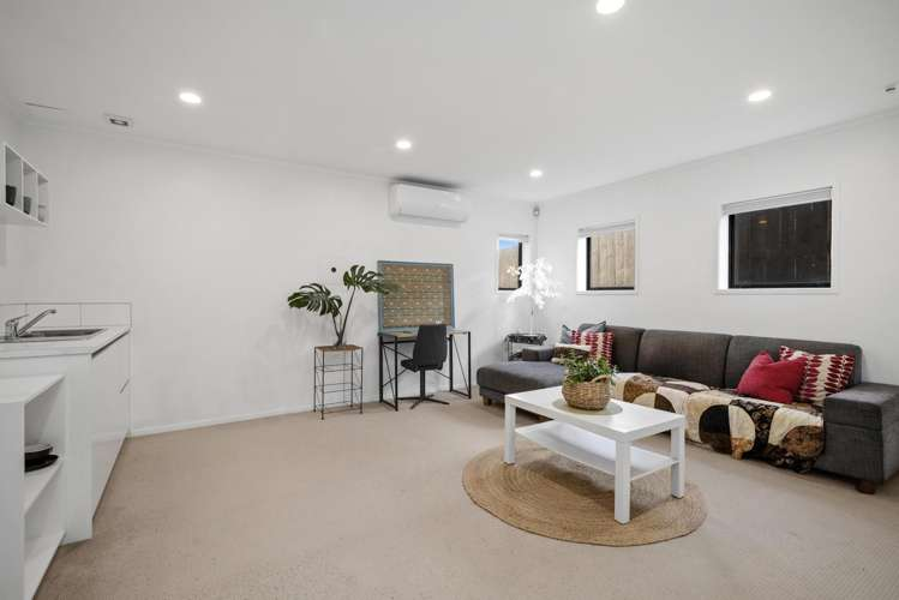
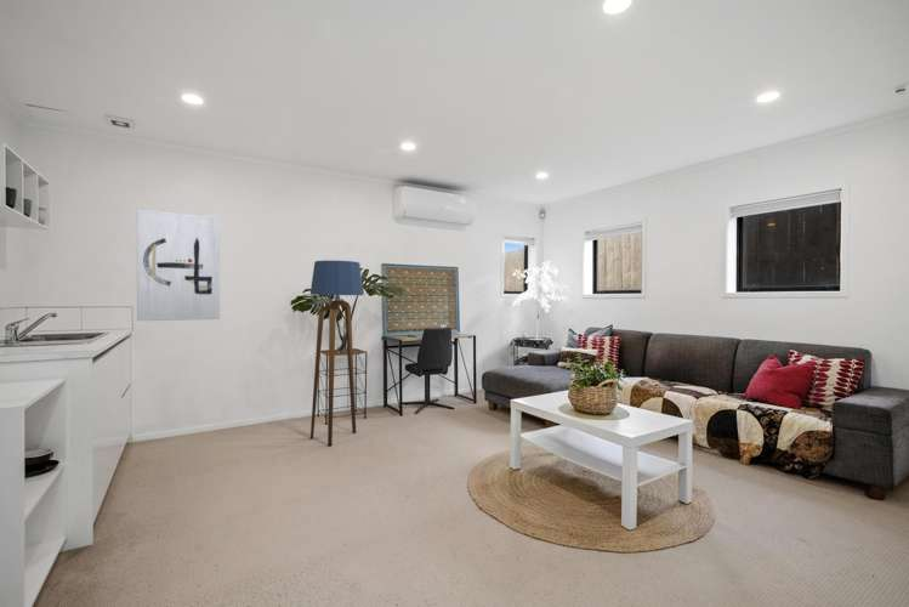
+ floor lamp (334, 350)
+ wall art (180, 266)
